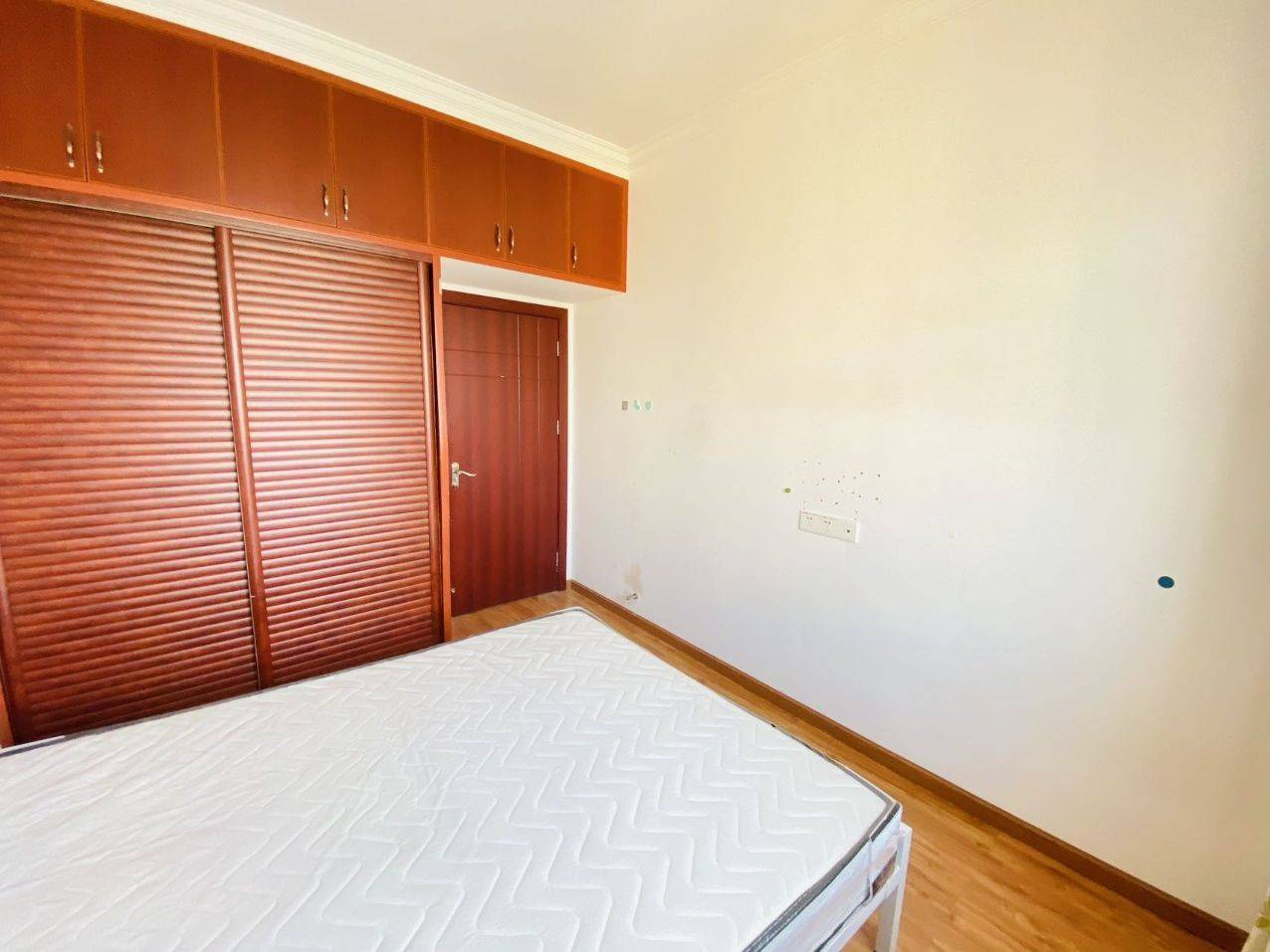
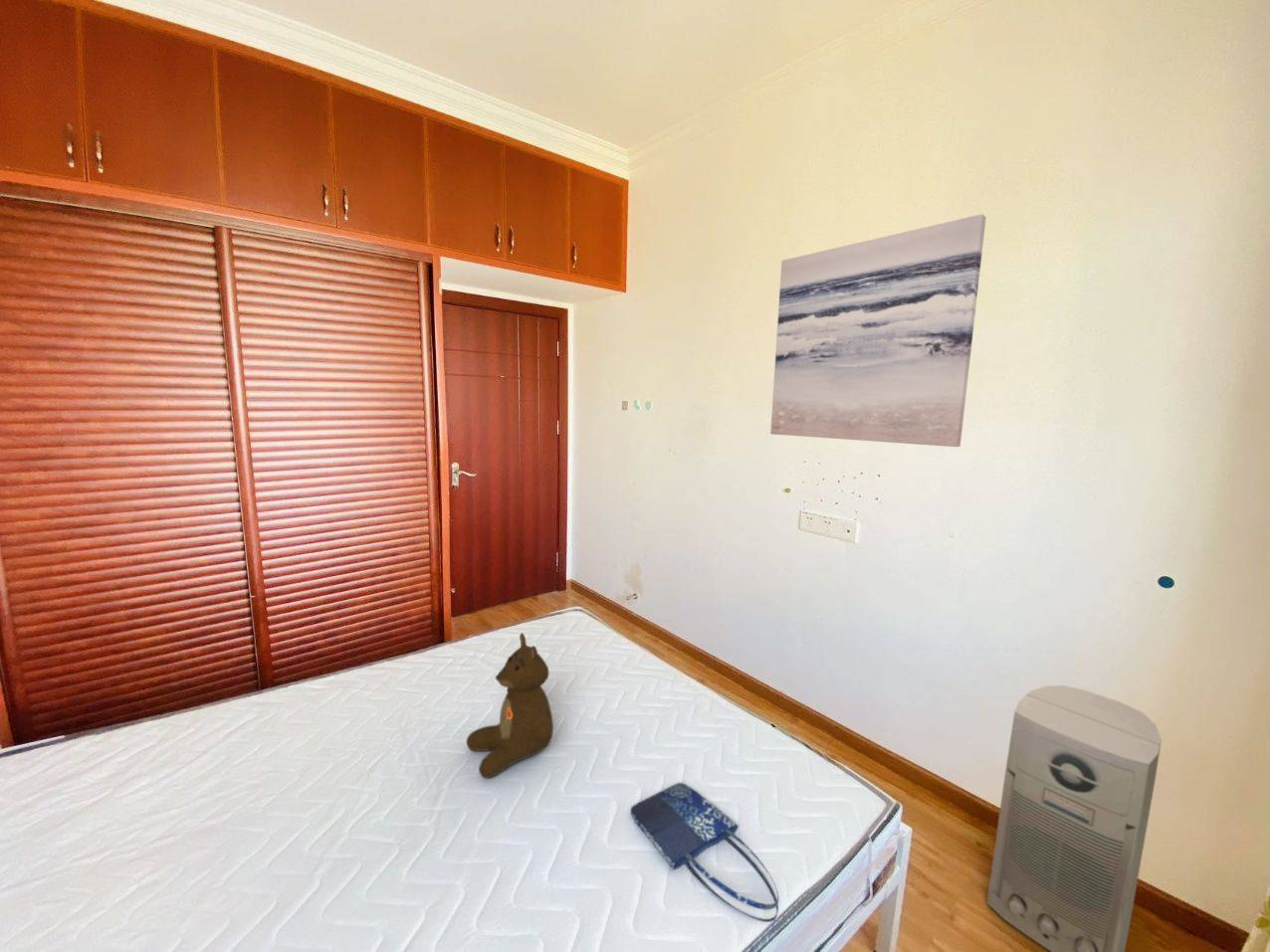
+ shopping bag (707, 844)
+ teddy bear (511, 698)
+ wall art (862, 343)
+ air purifier (1073, 814)
